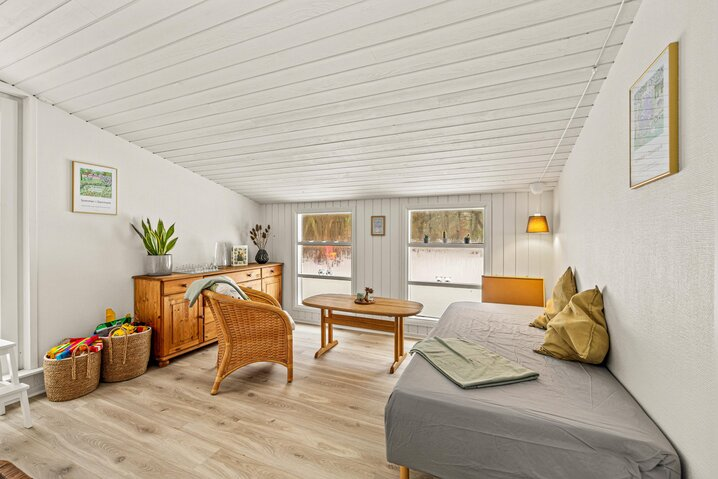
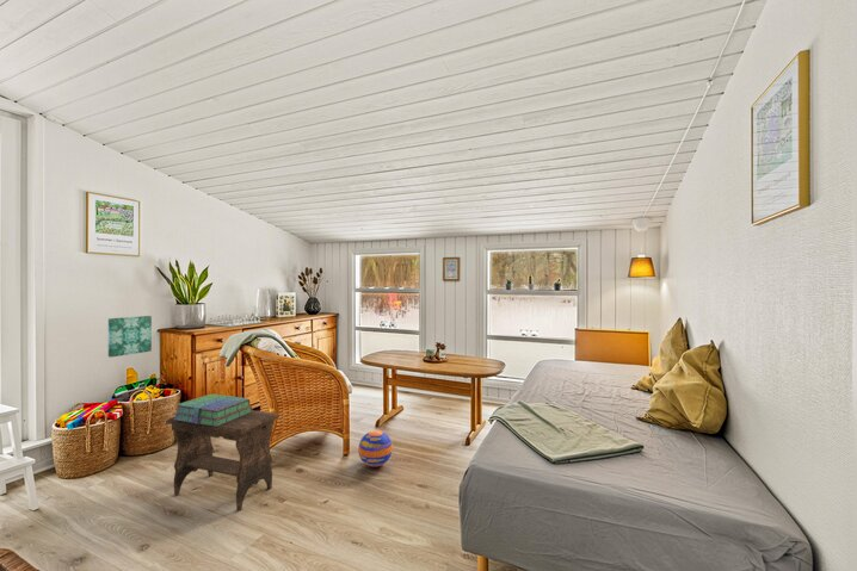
+ footstool (223, 458)
+ ball (375, 448)
+ wall art (130, 335)
+ stack of books (214, 408)
